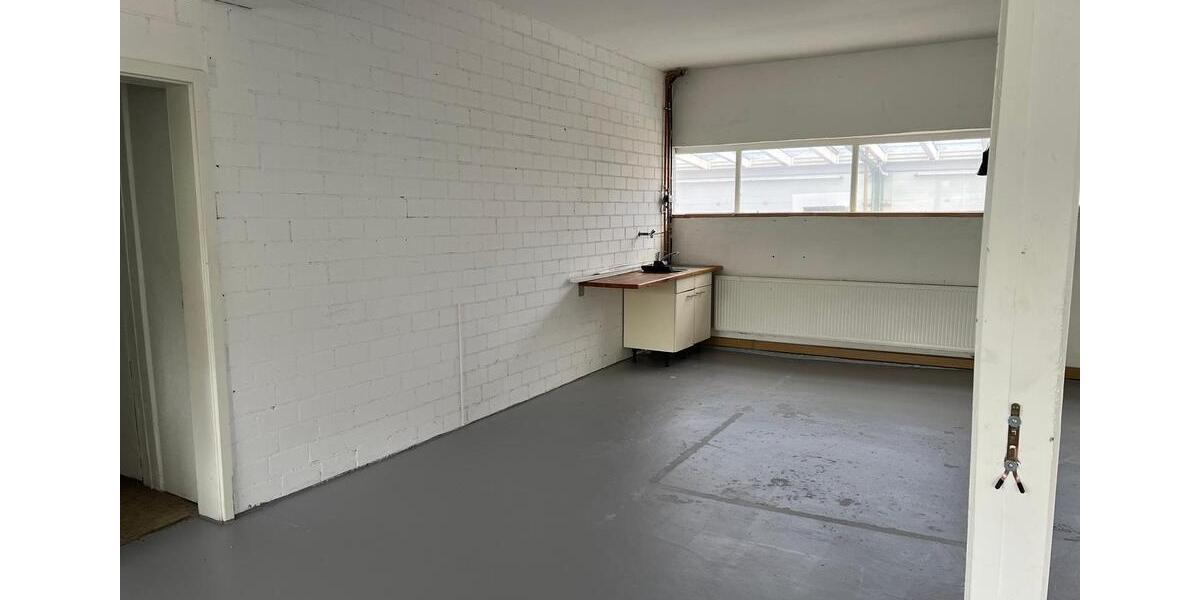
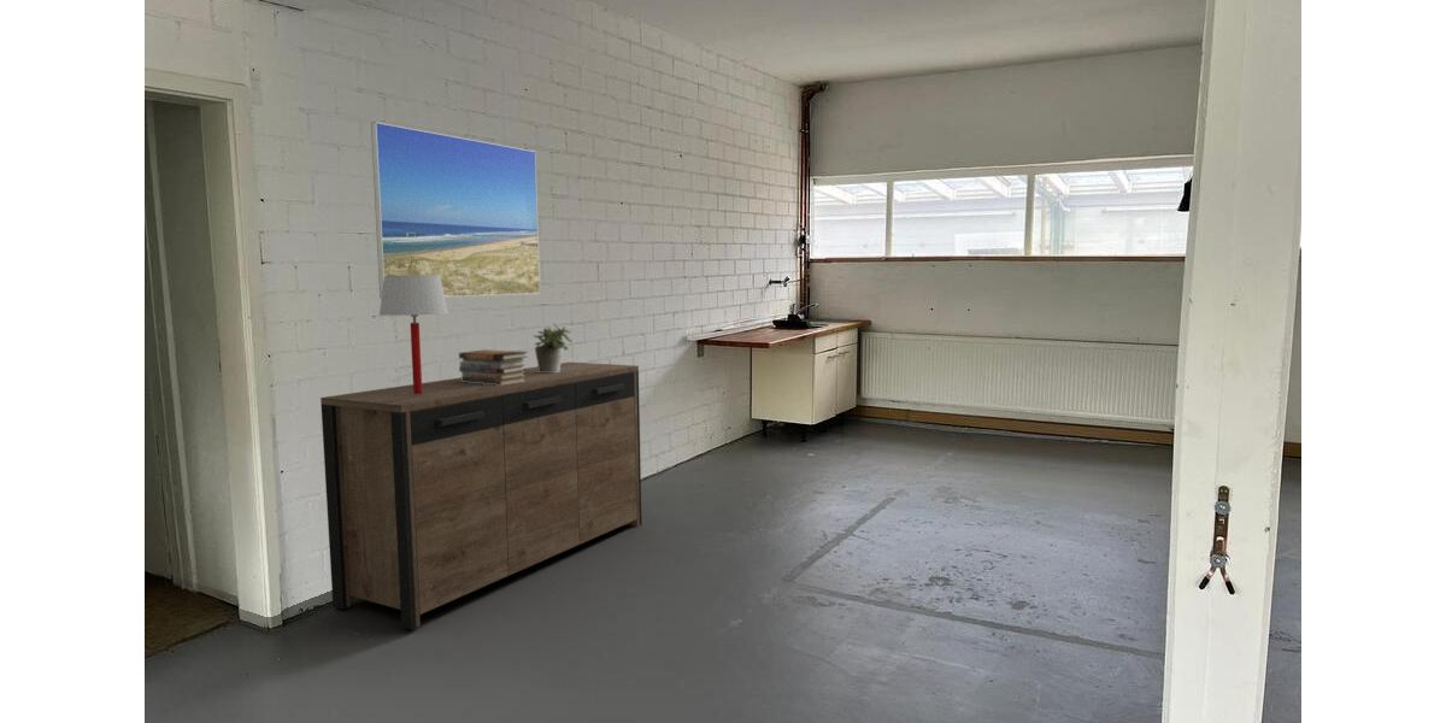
+ book stack (493, 366)
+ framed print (465, 217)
+ potted plant (554, 347)
+ sideboard (507, 471)
+ table lamp (415, 334)
